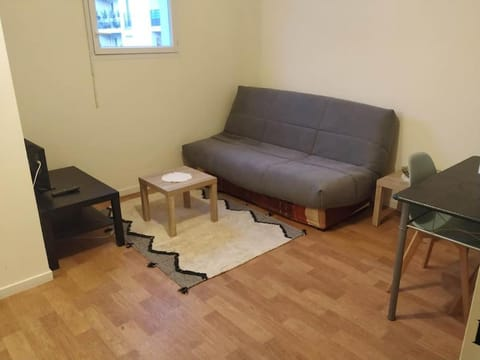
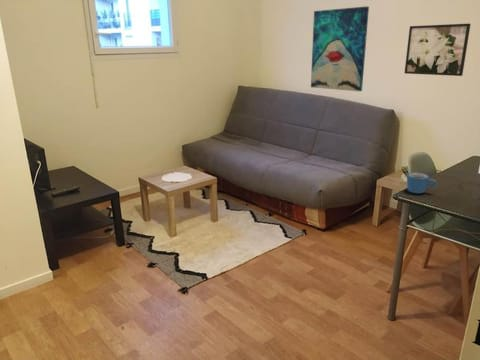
+ wall art (337, 50)
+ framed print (435, 50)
+ mug (420, 184)
